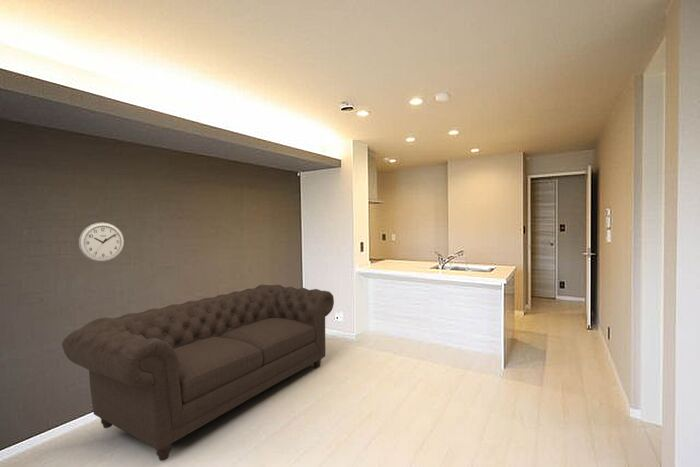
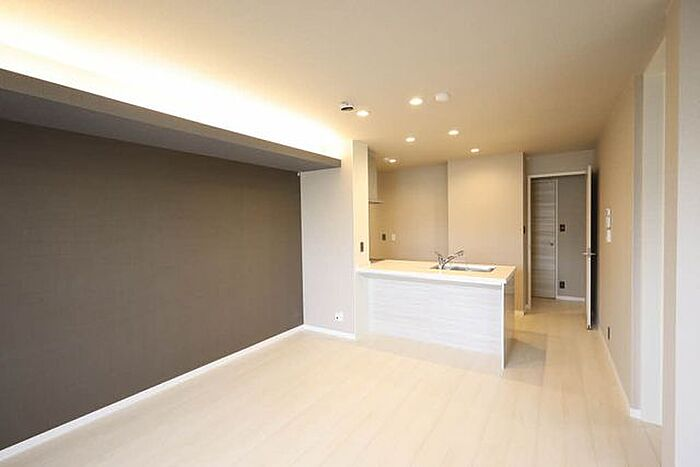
- wall clock (102, 242)
- sofa (225, 345)
